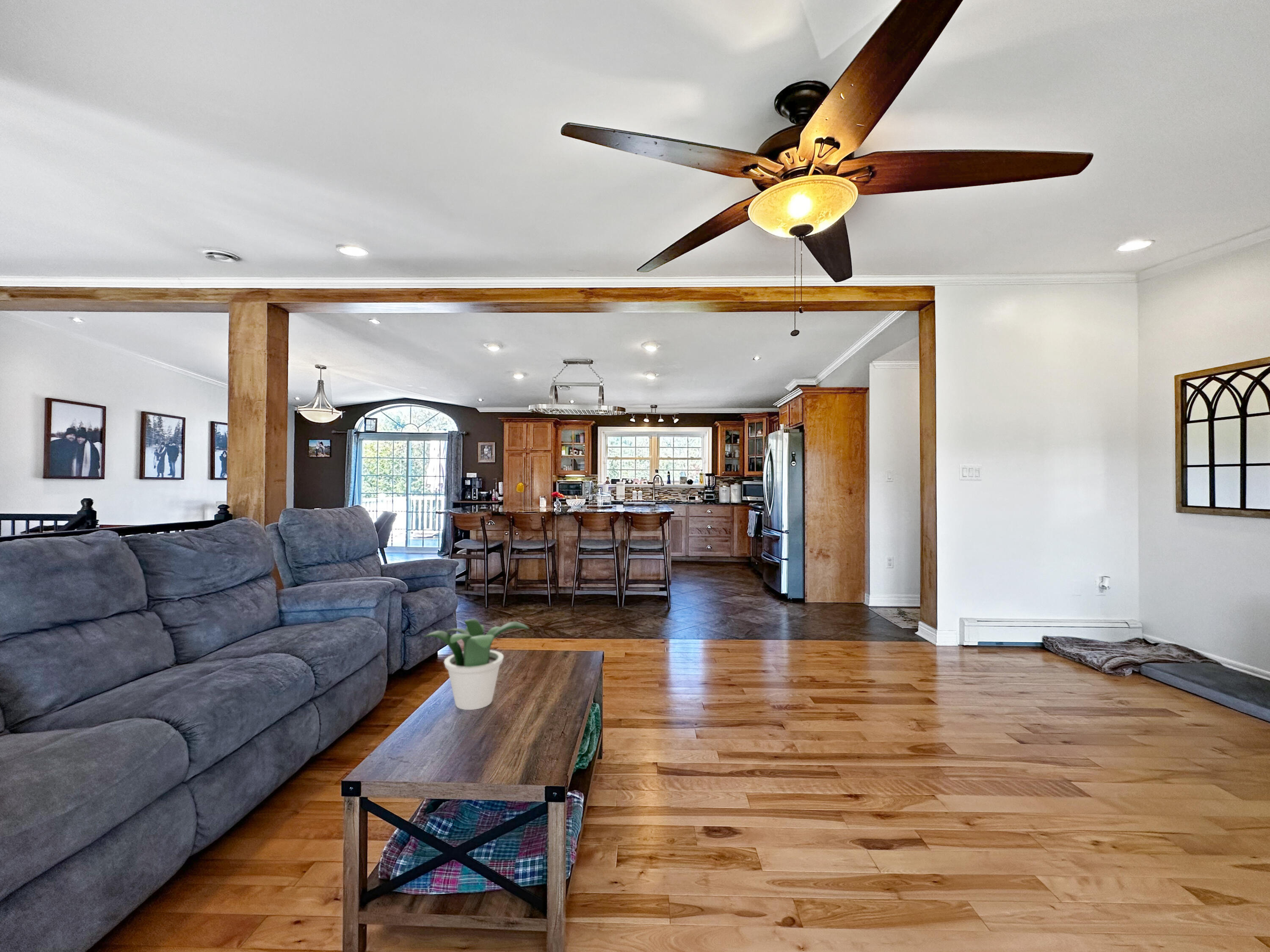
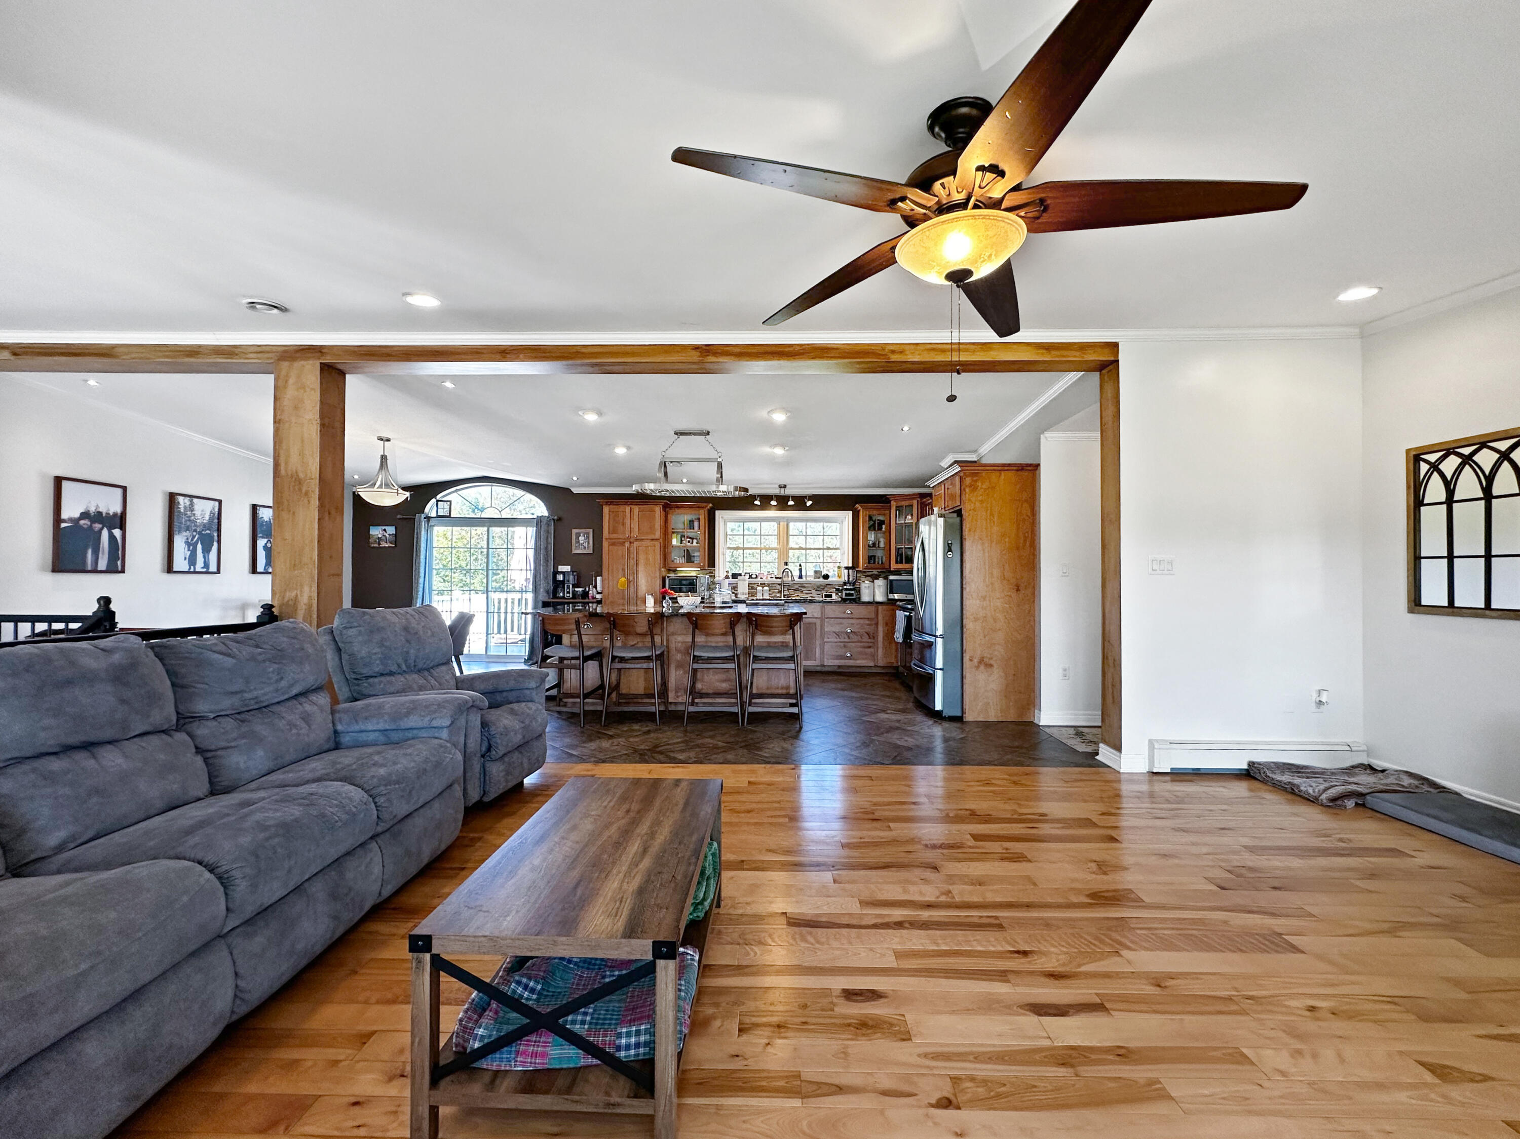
- potted plant (478, 665)
